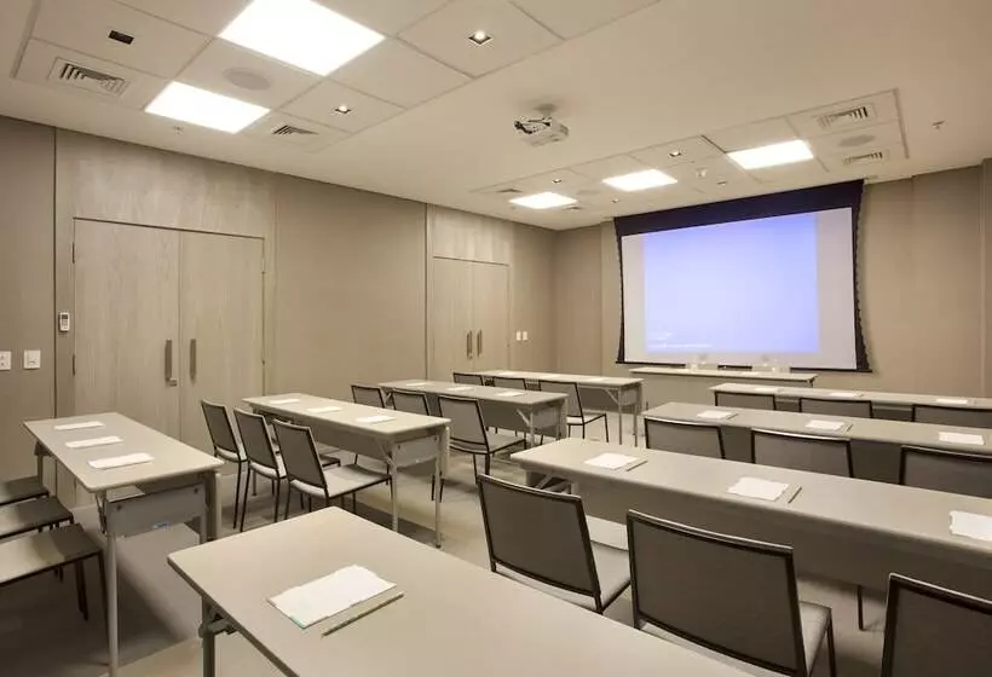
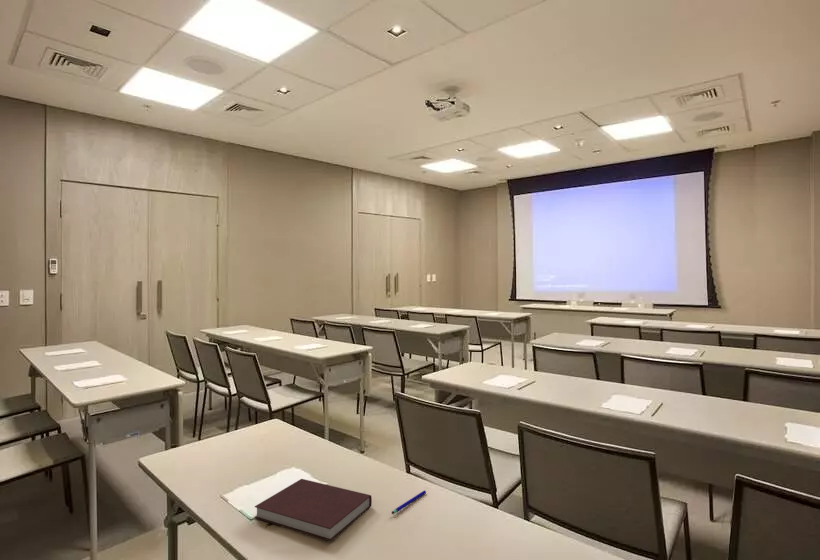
+ notebook (314, 506)
+ pen (409, 501)
